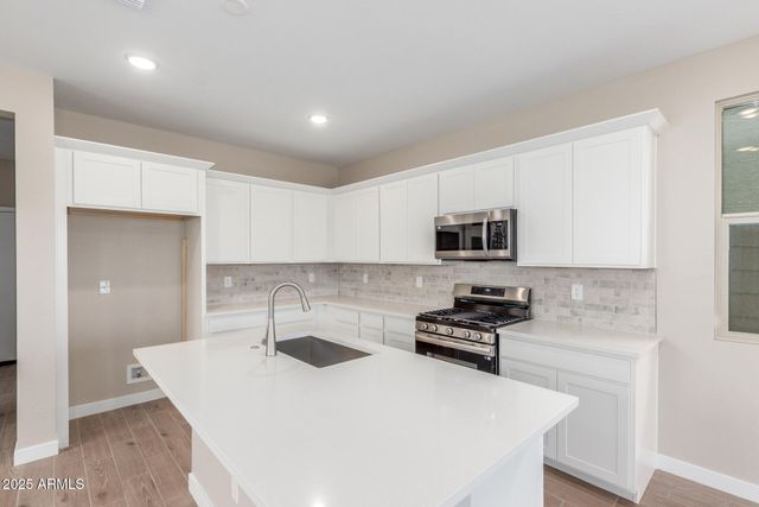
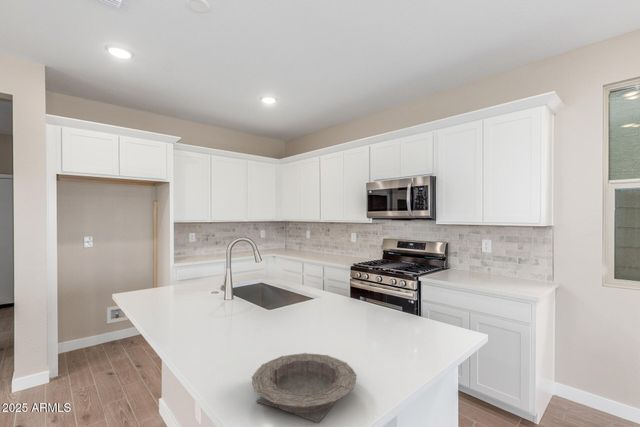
+ bowl (304, 381)
